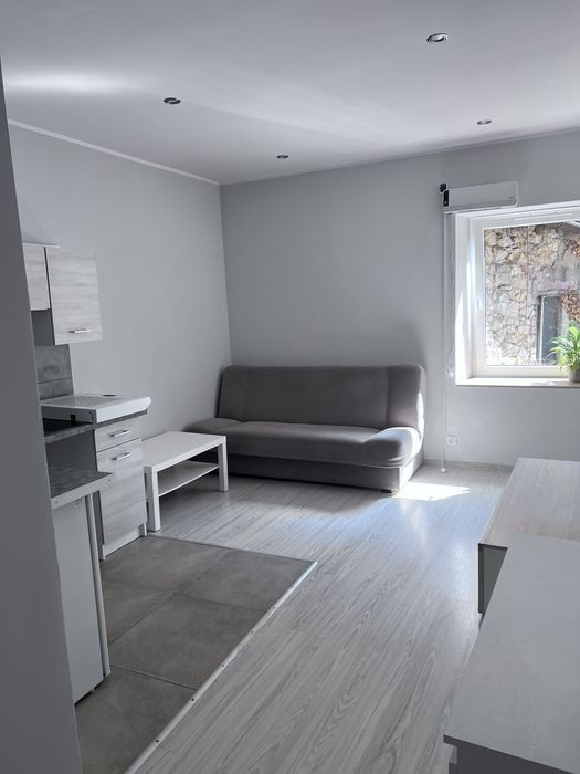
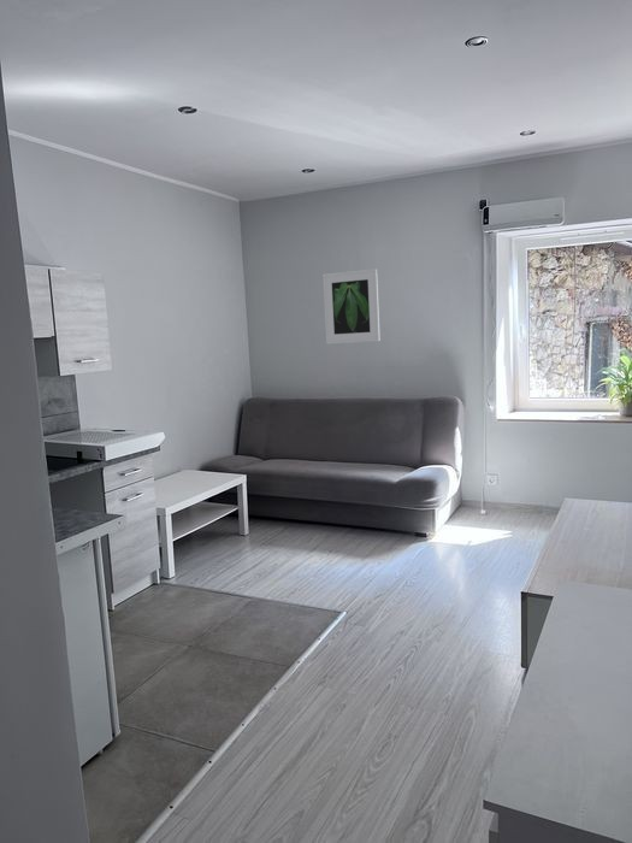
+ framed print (350, 307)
